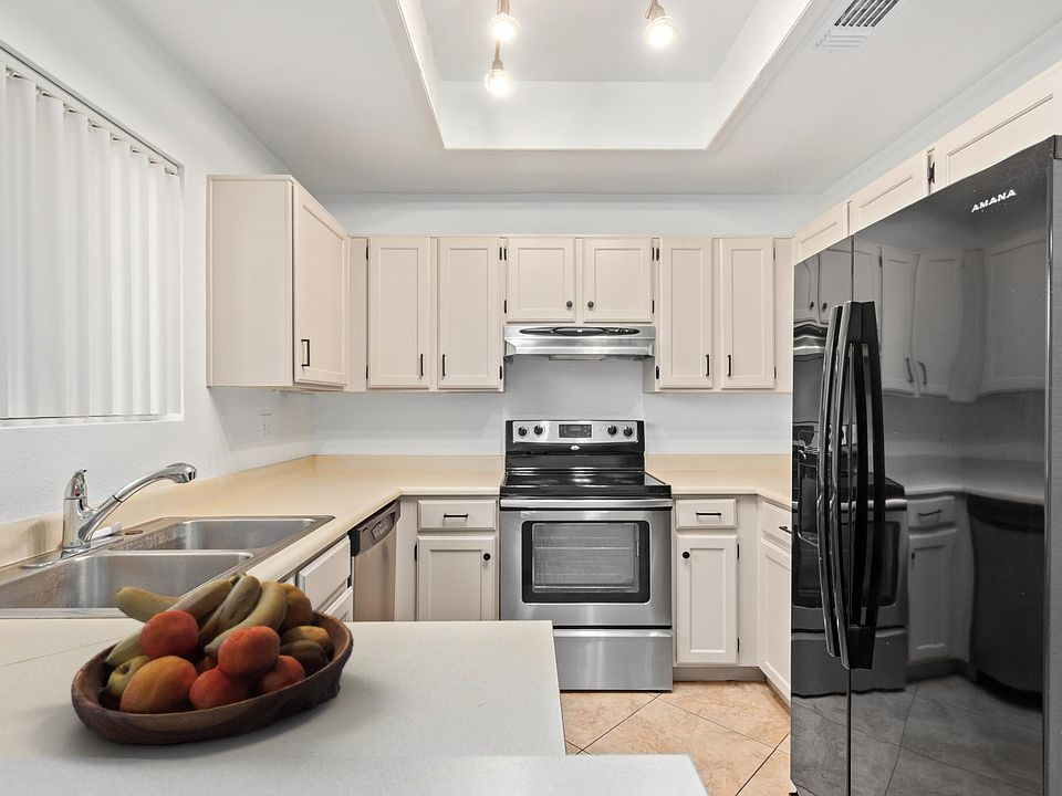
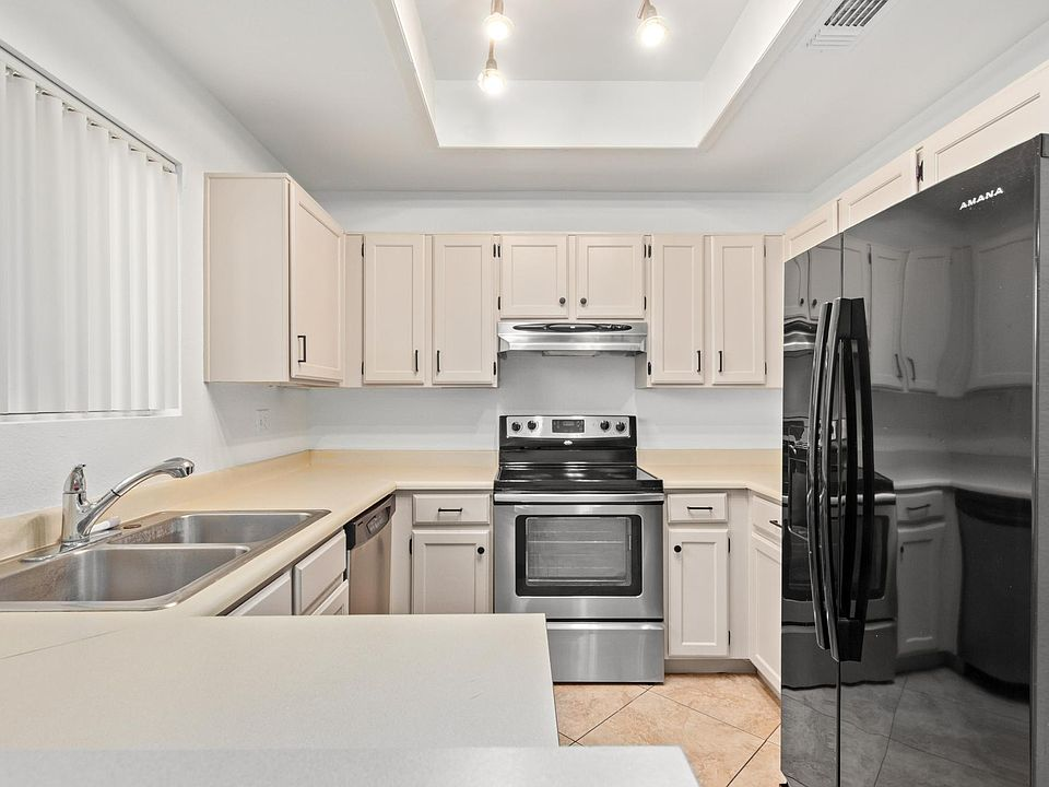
- fruit bowl (221, 640)
